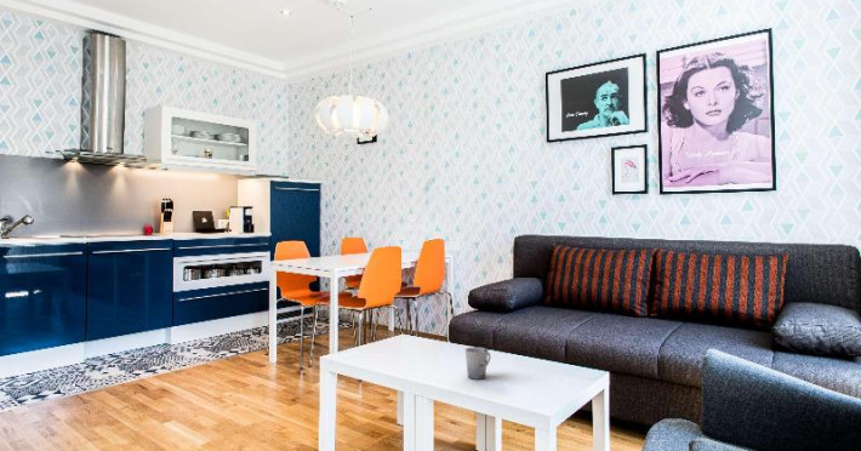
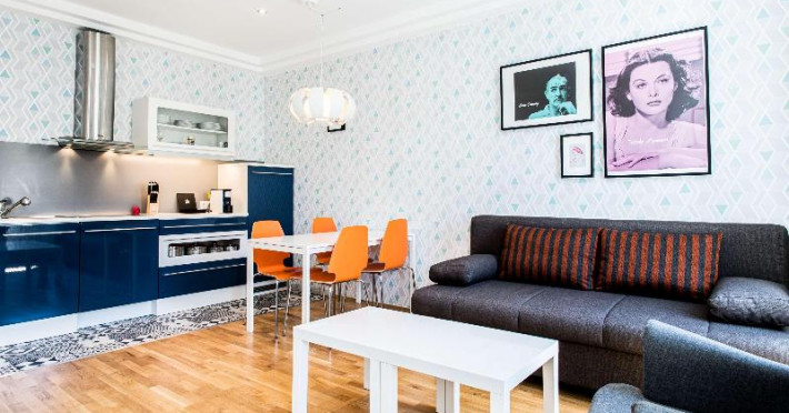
- cup (479, 361)
